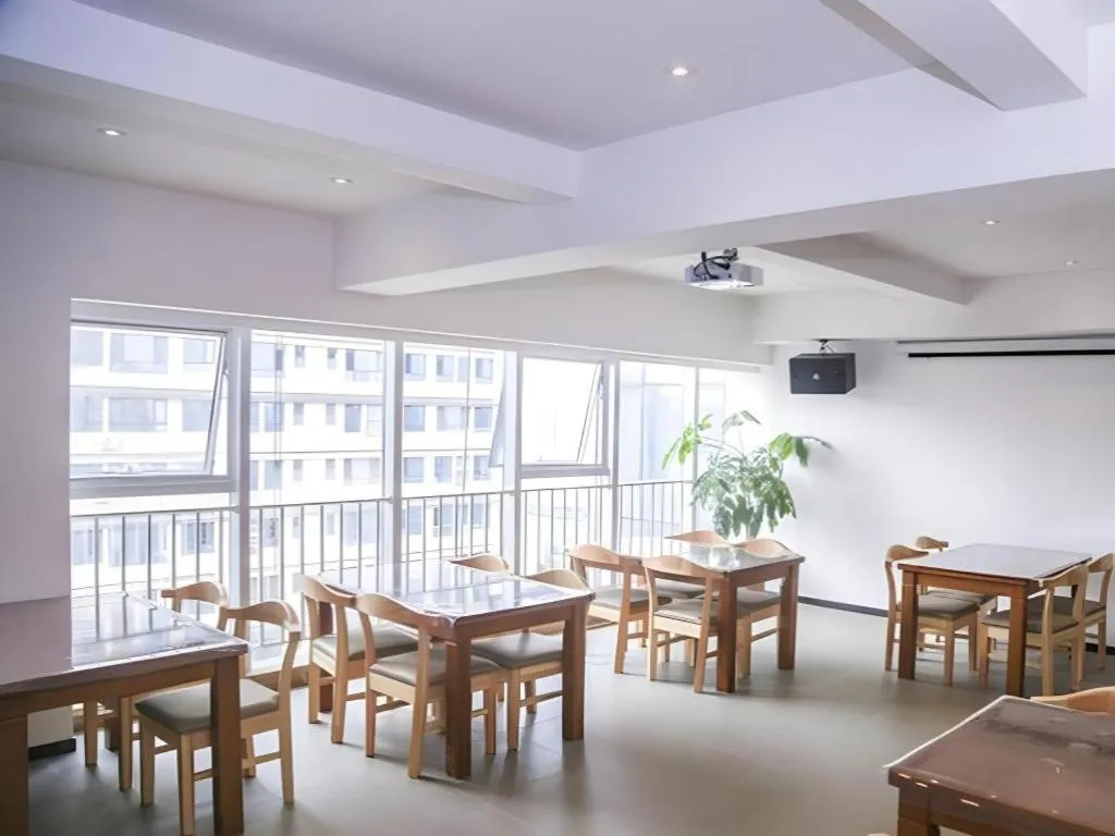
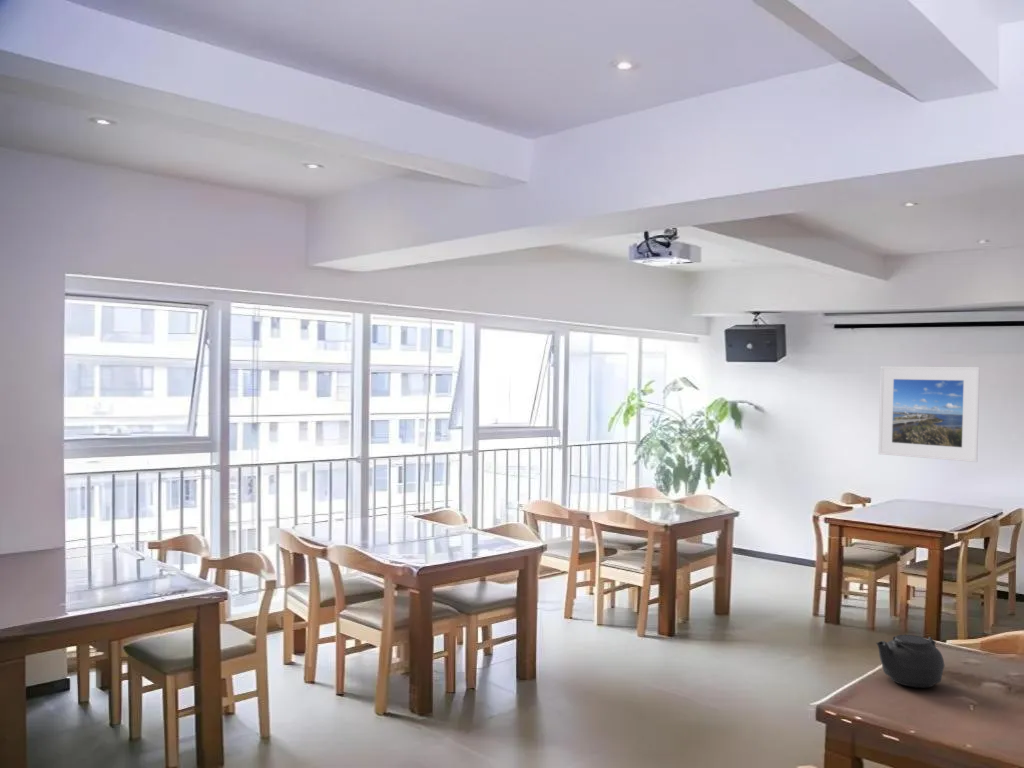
+ teapot (907, 661)
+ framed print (927, 412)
